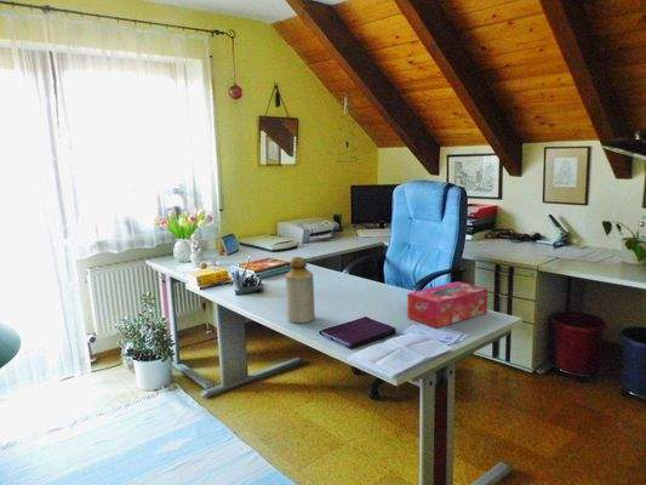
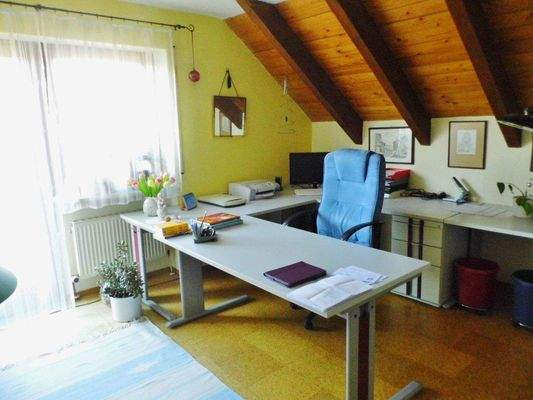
- bottle (299, 287)
- tissue box (447, 302)
